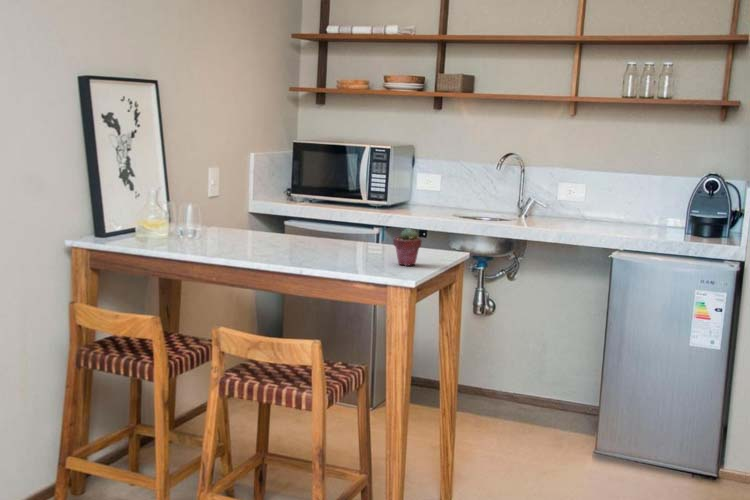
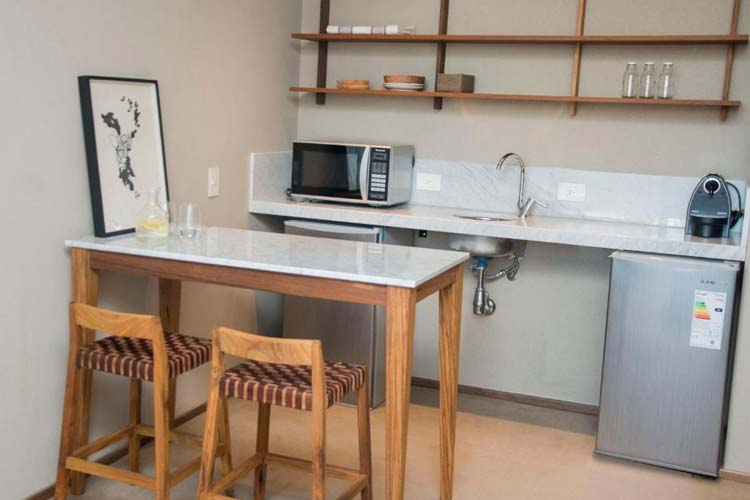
- potted succulent (407, 245)
